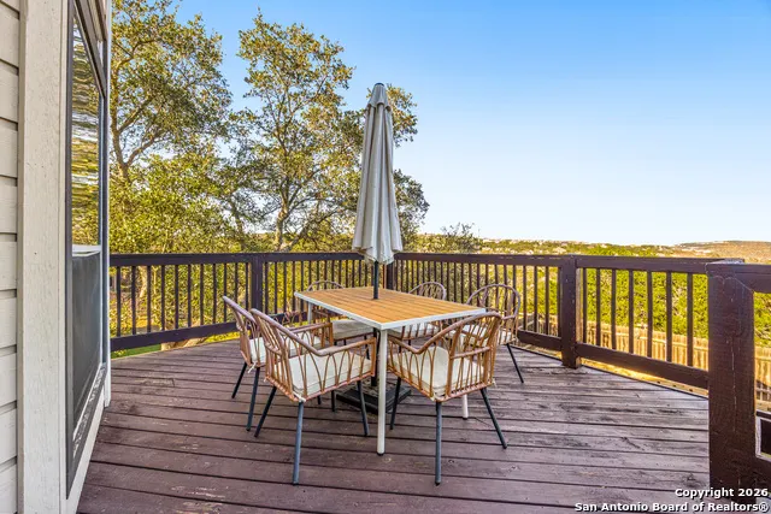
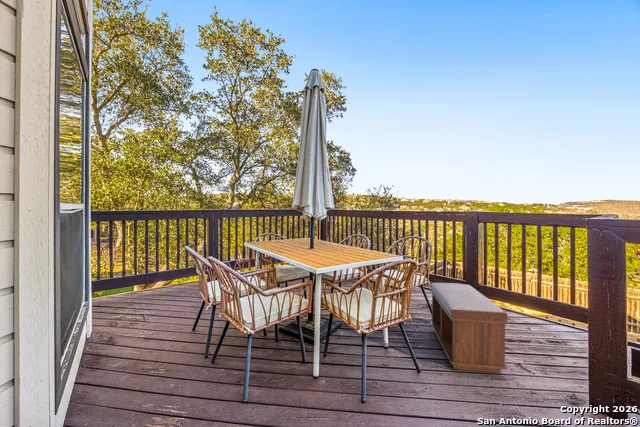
+ bench (461, 320)
